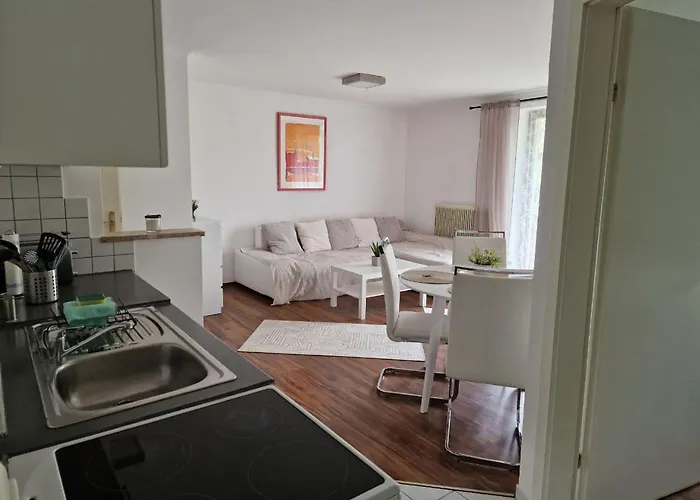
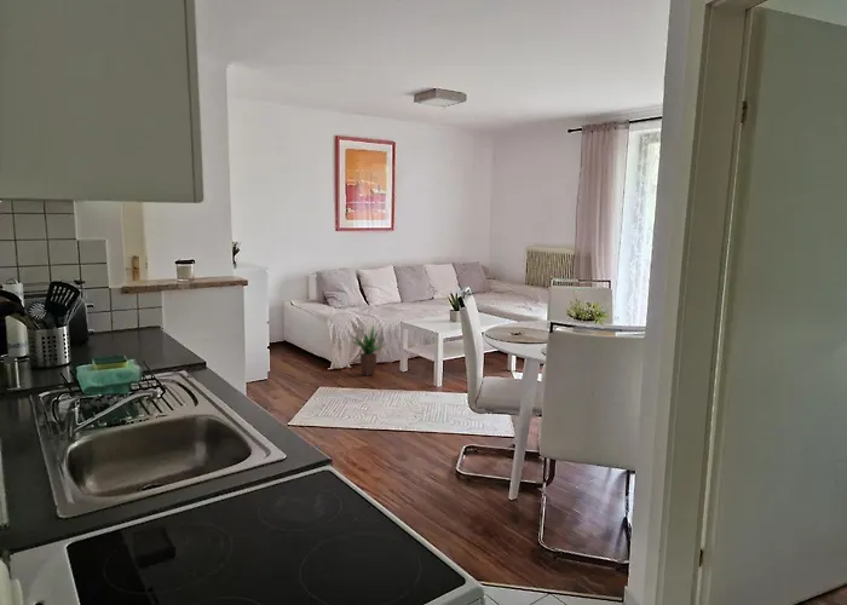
+ potted plant (369, 350)
